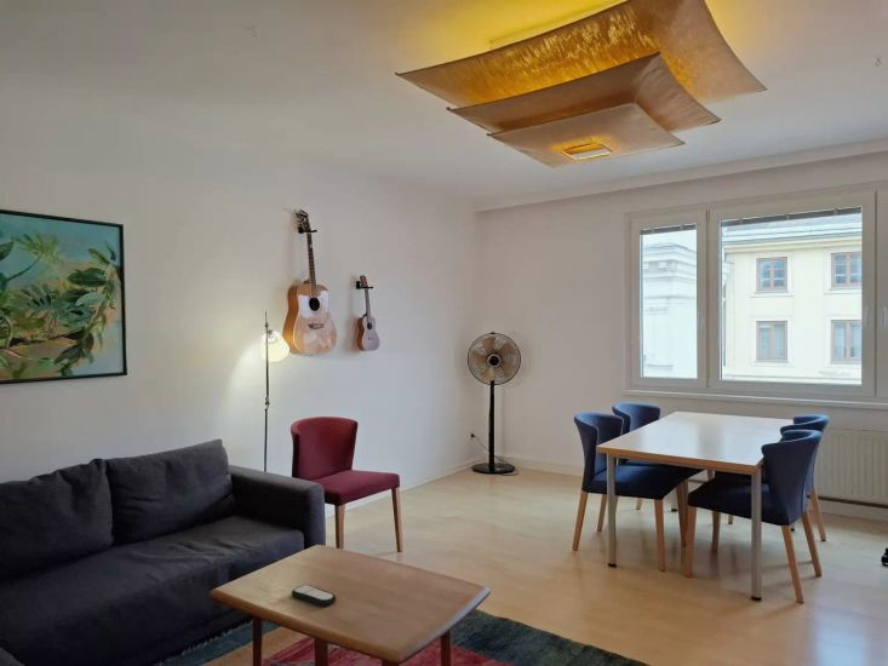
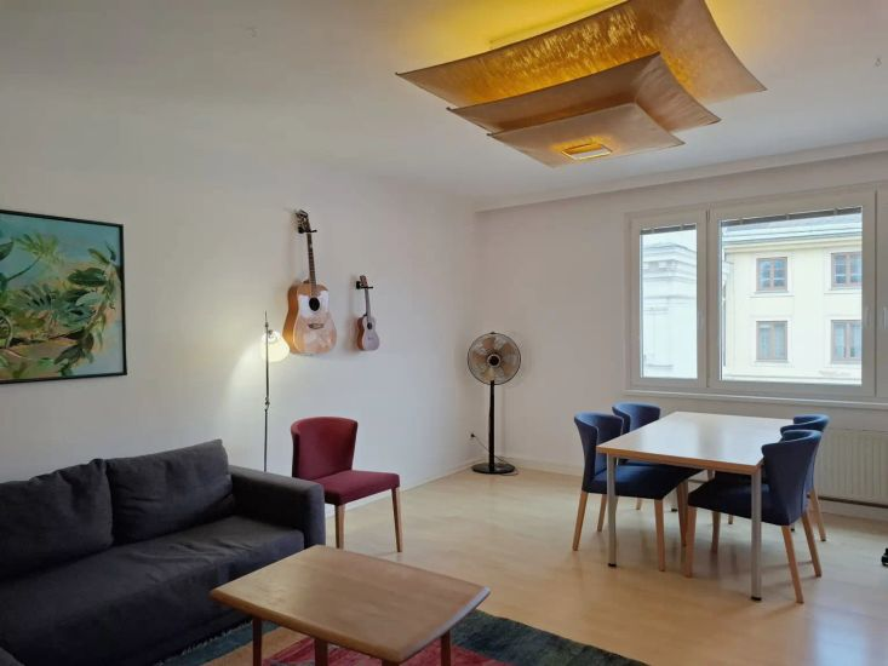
- remote control (314, 595)
